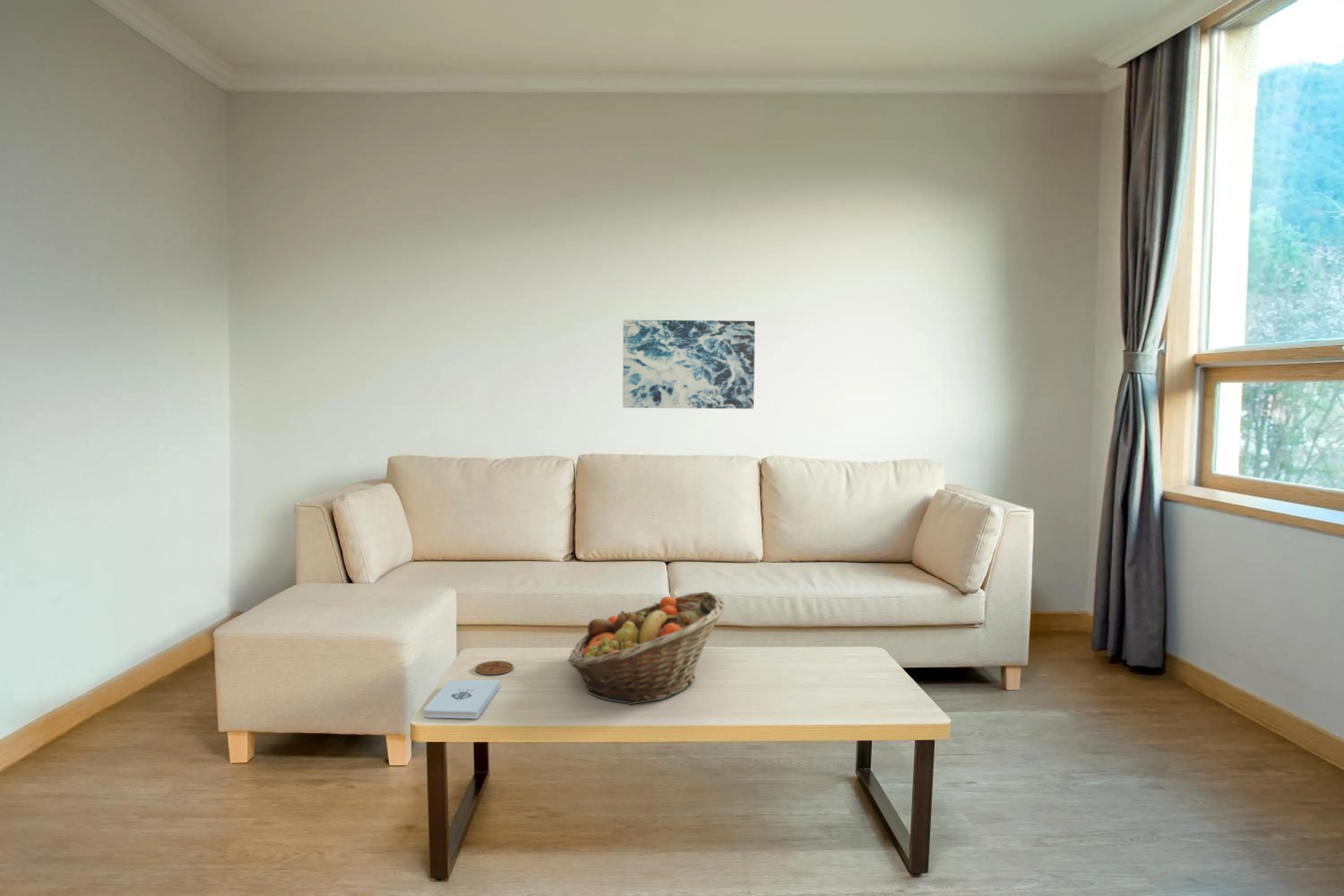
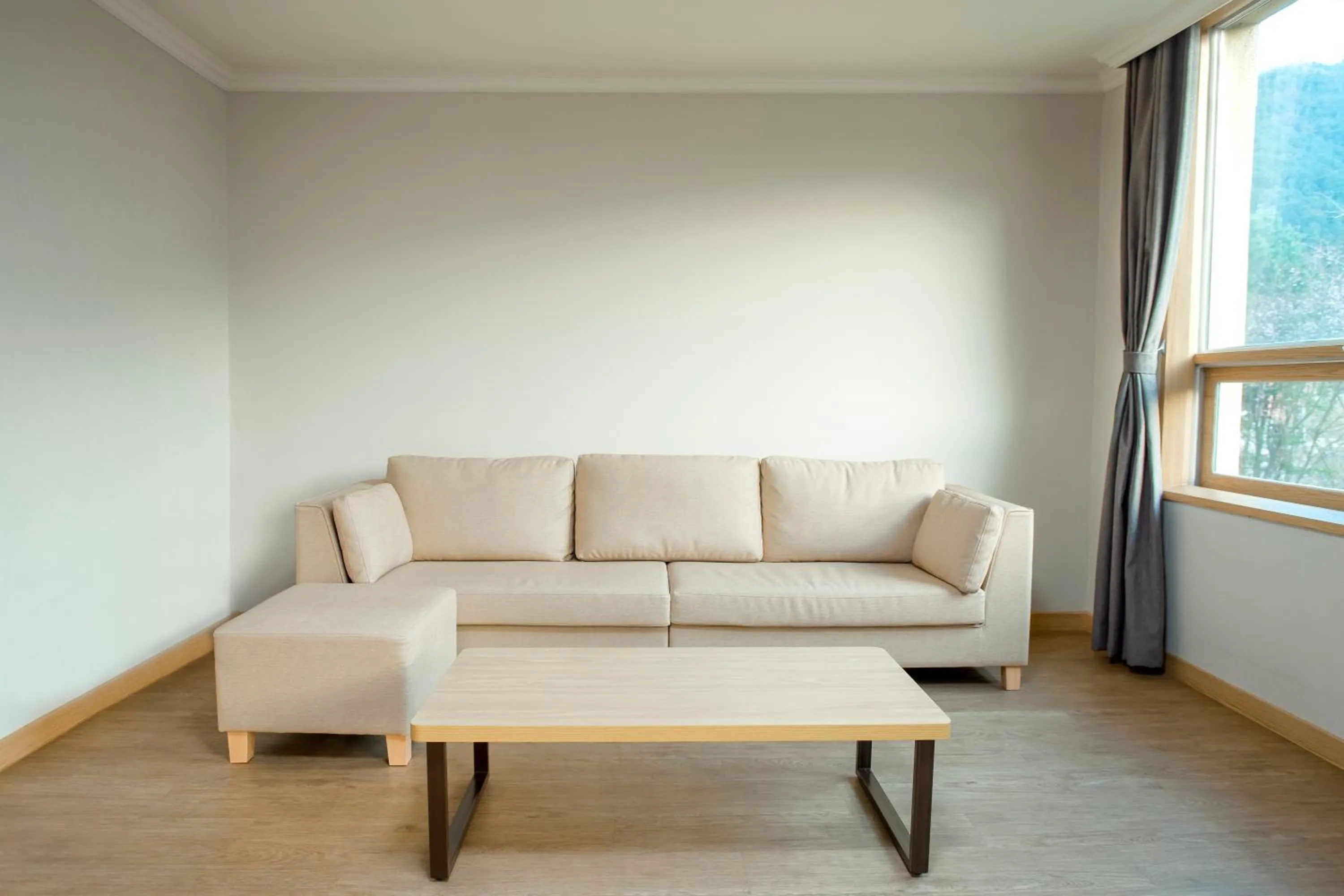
- coaster (494, 668)
- wall art (689, 364)
- notepad (463, 698)
- fruit basket (648, 641)
